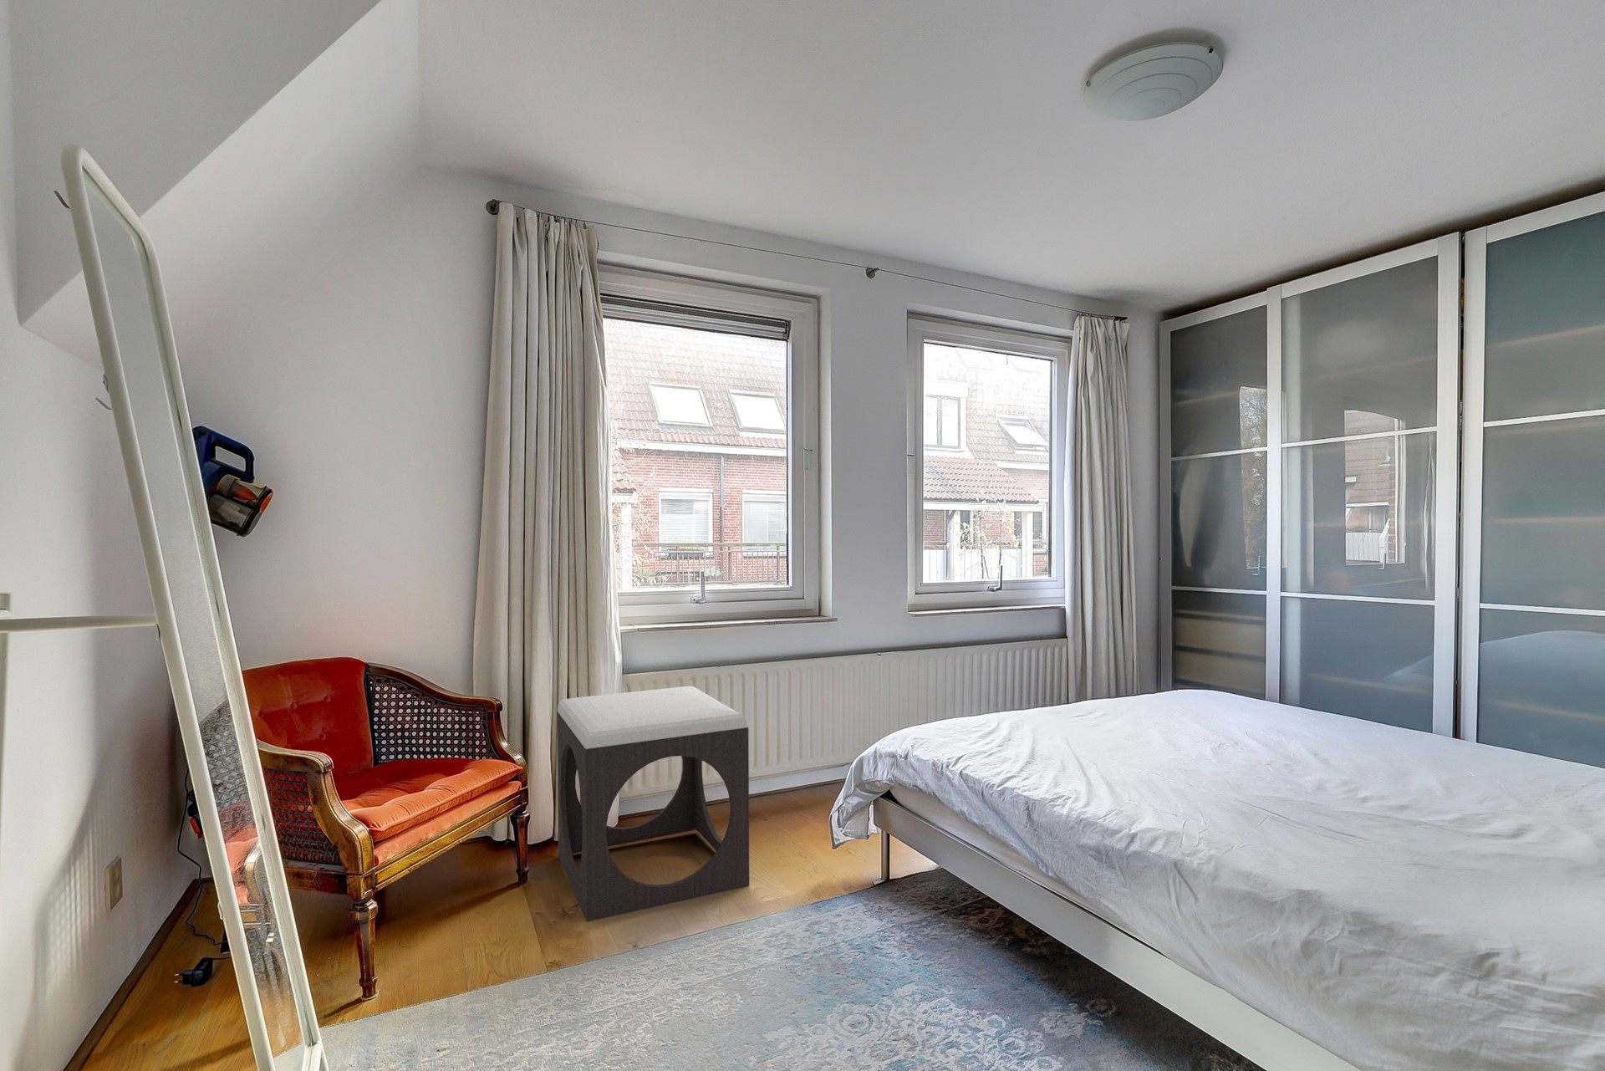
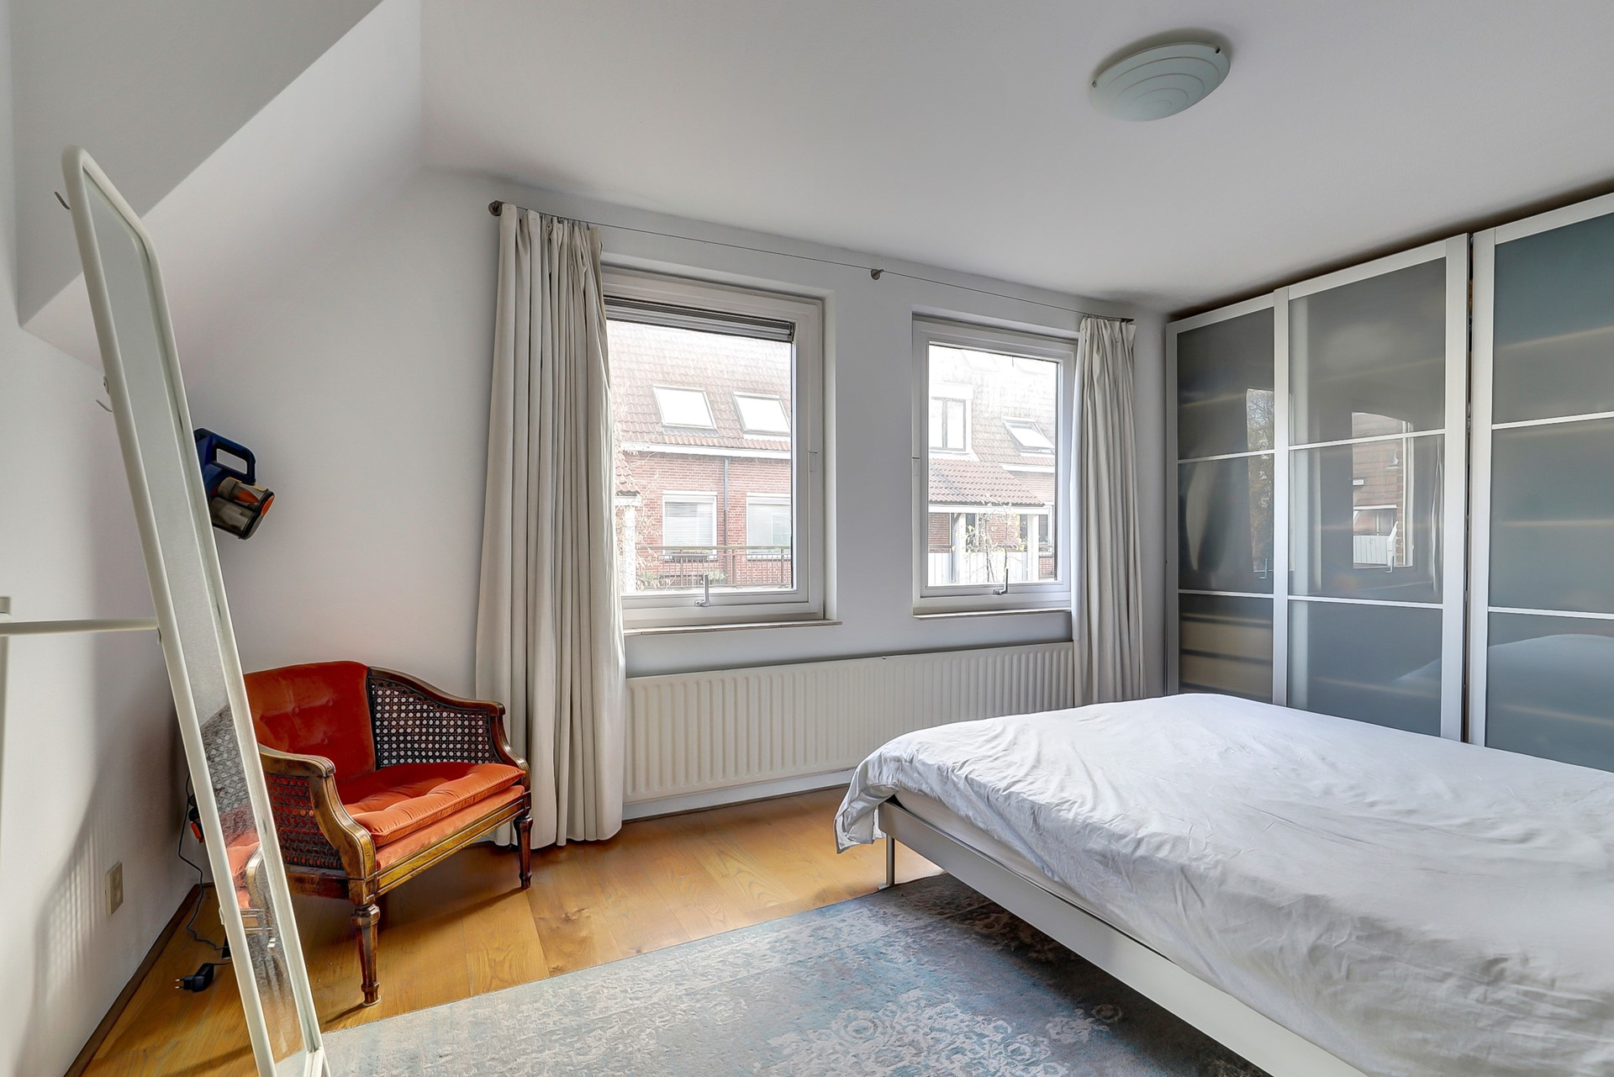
- footstool (638, 770)
